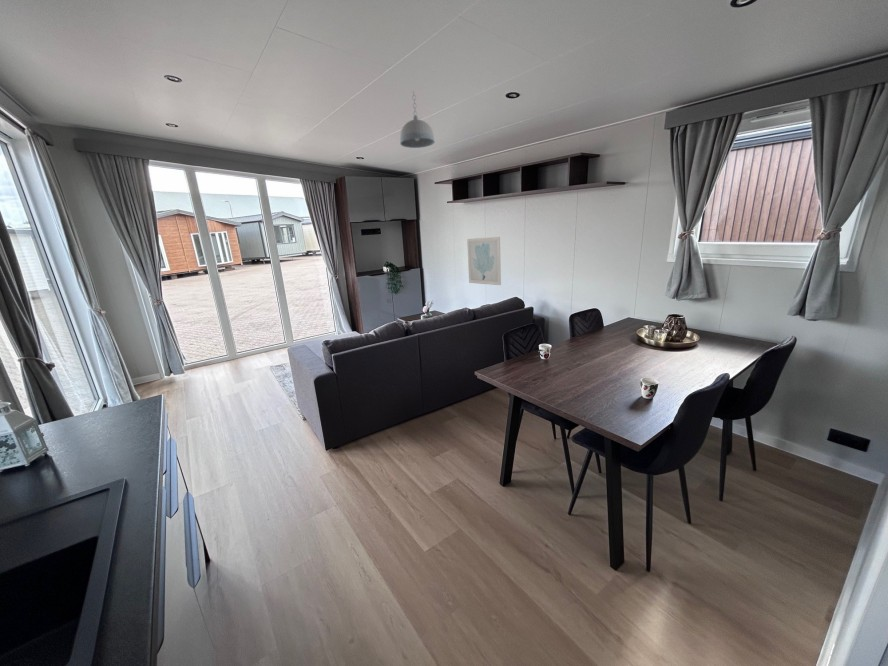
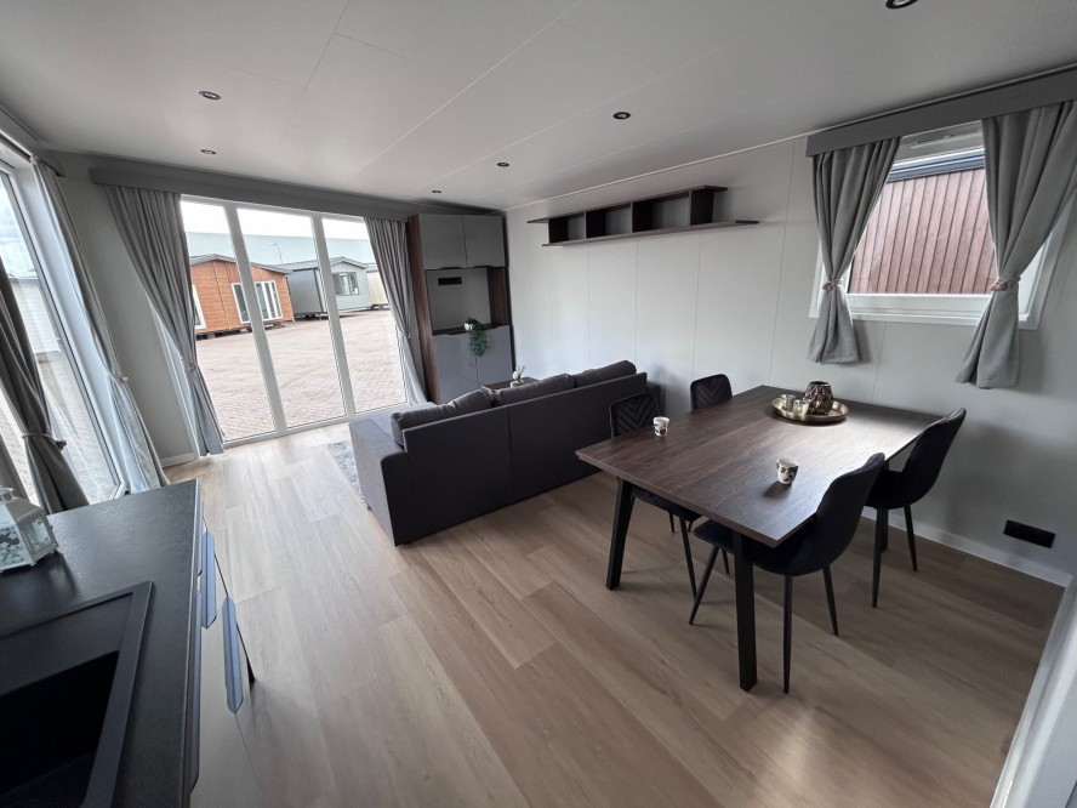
- wall art (483, 261)
- pendant light (415, 117)
